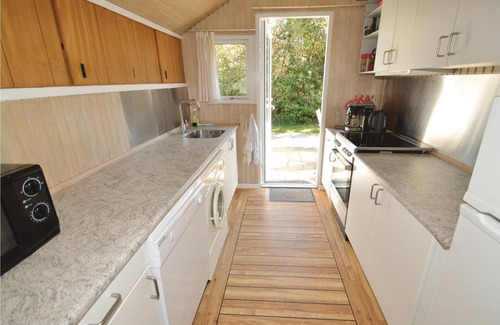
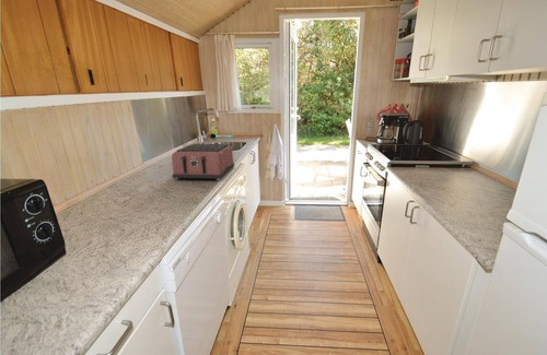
+ toaster (203, 161)
